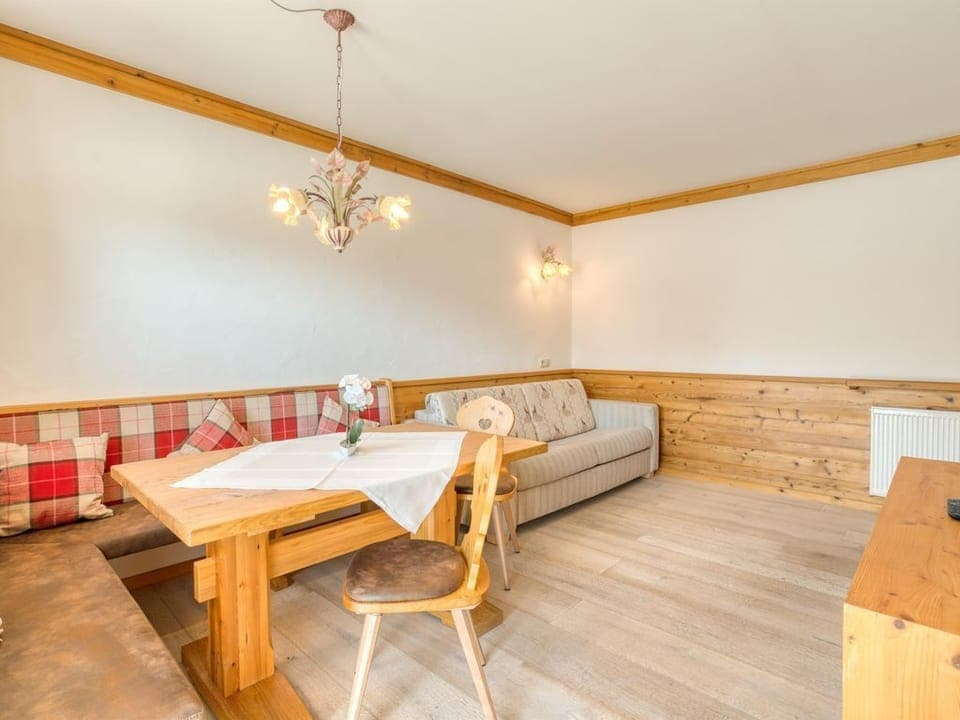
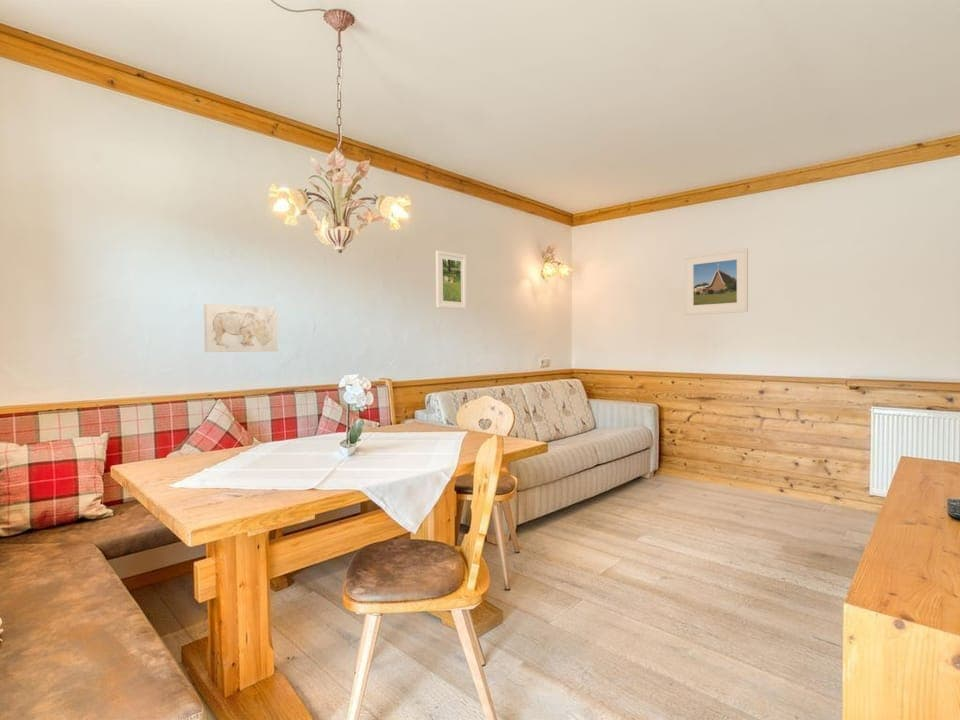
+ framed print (714, 283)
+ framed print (451, 280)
+ wall art (242, 328)
